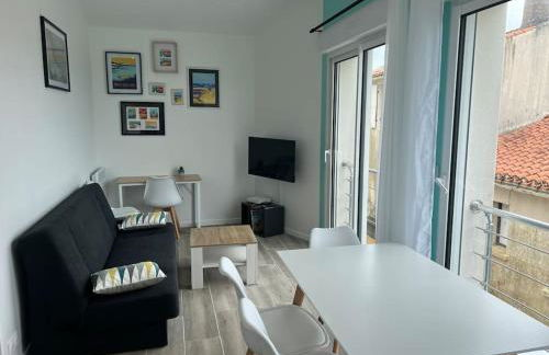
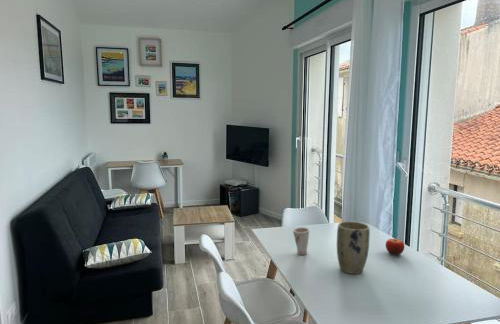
+ fruit (394, 245)
+ plant pot (352, 247)
+ cup (300, 241)
